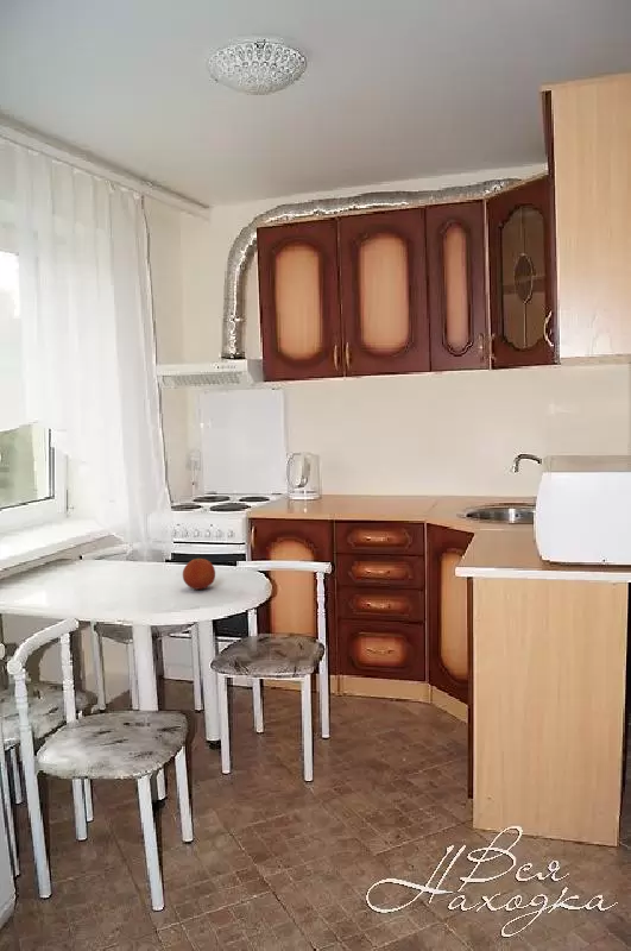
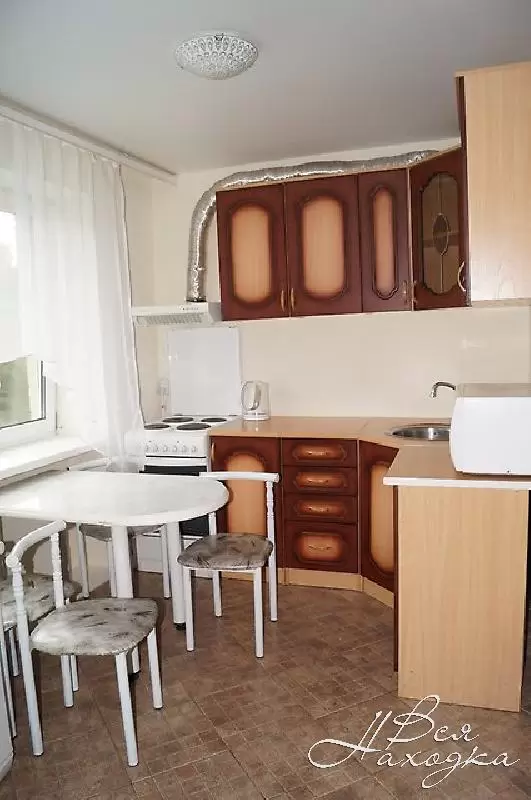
- fruit (198, 573)
